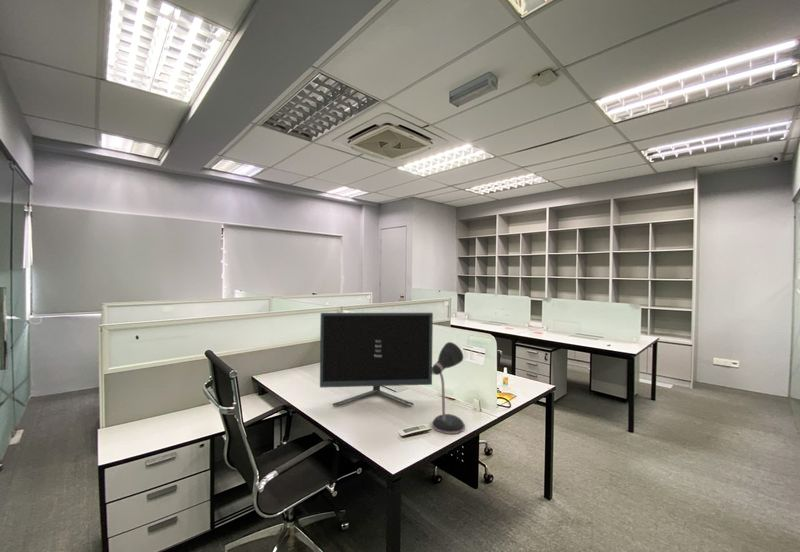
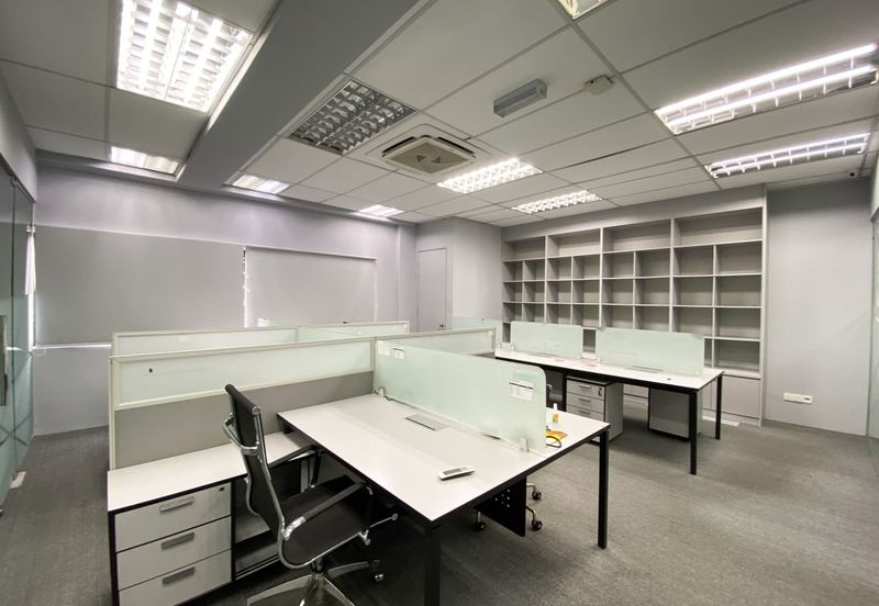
- desk lamp (443, 385)
- monitor (376, 355)
